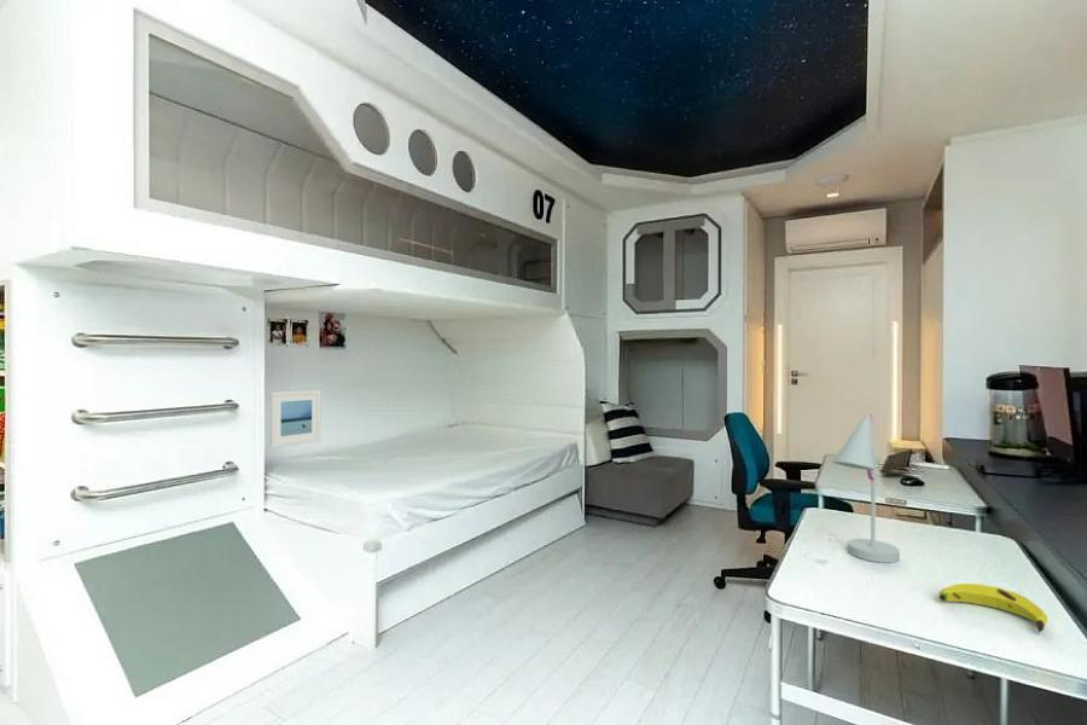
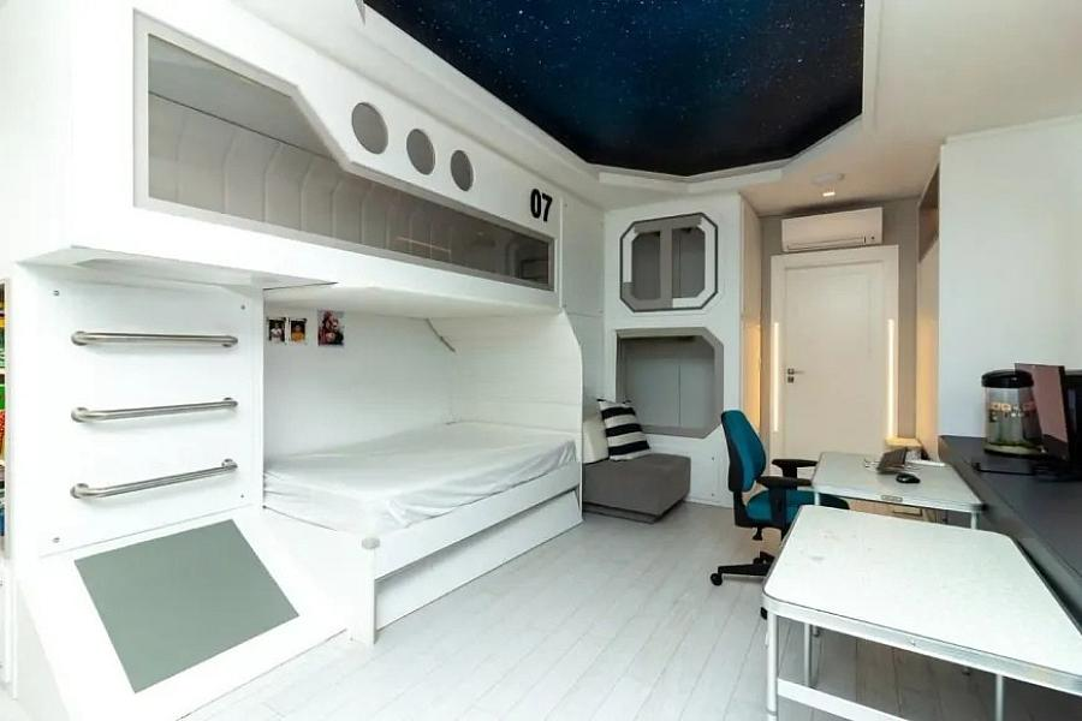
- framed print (296, 417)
- banana (990, 603)
- desk lamp (871, 486)
